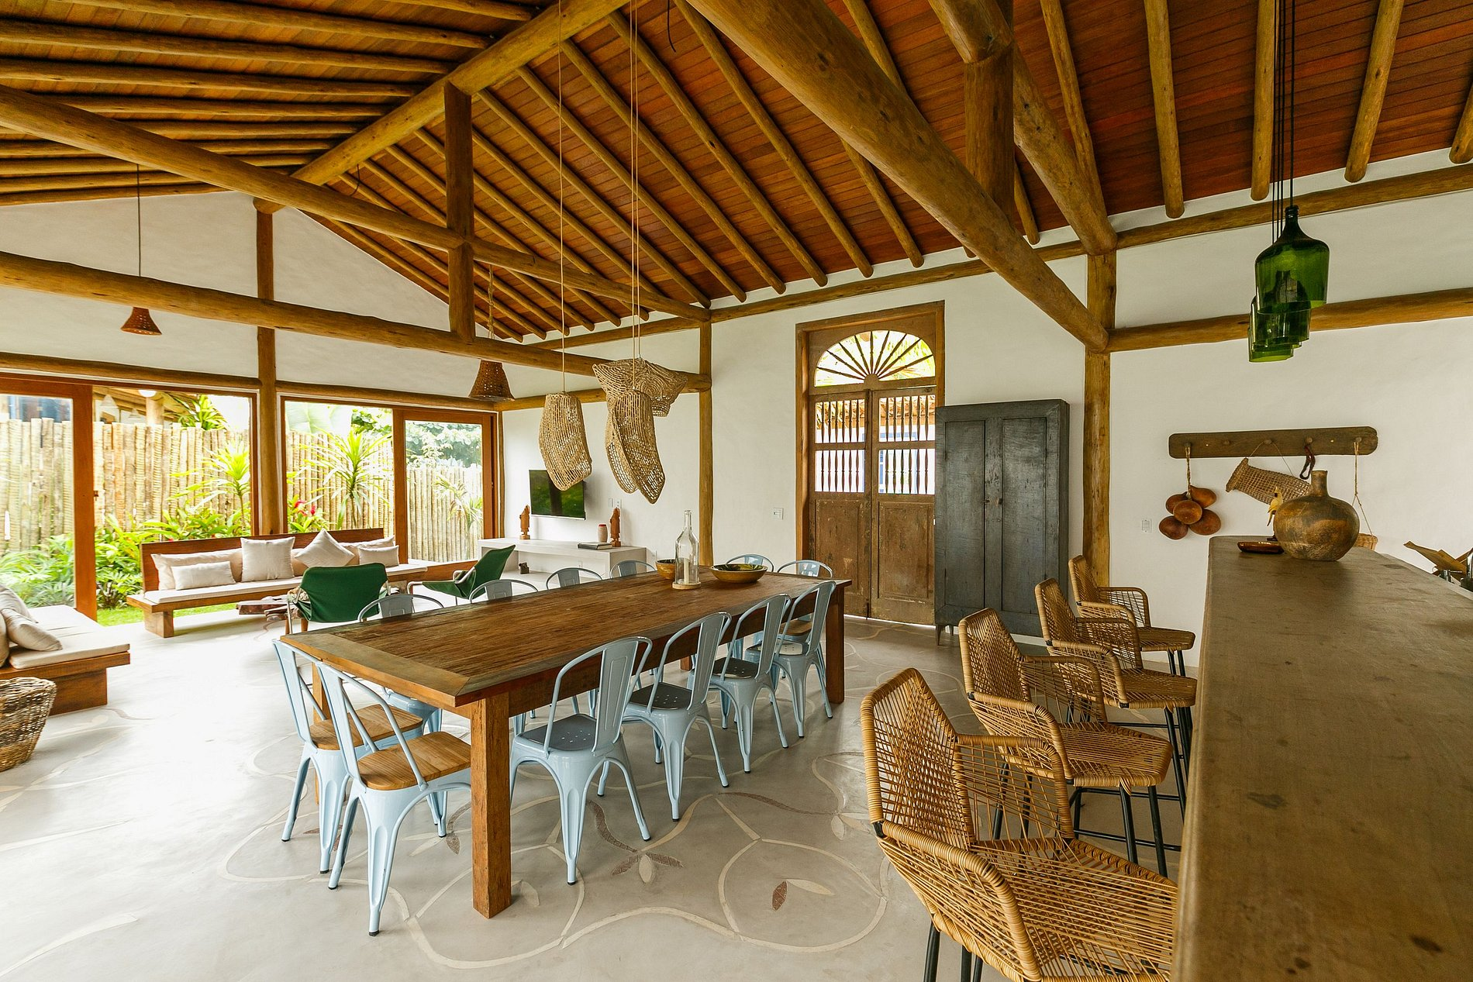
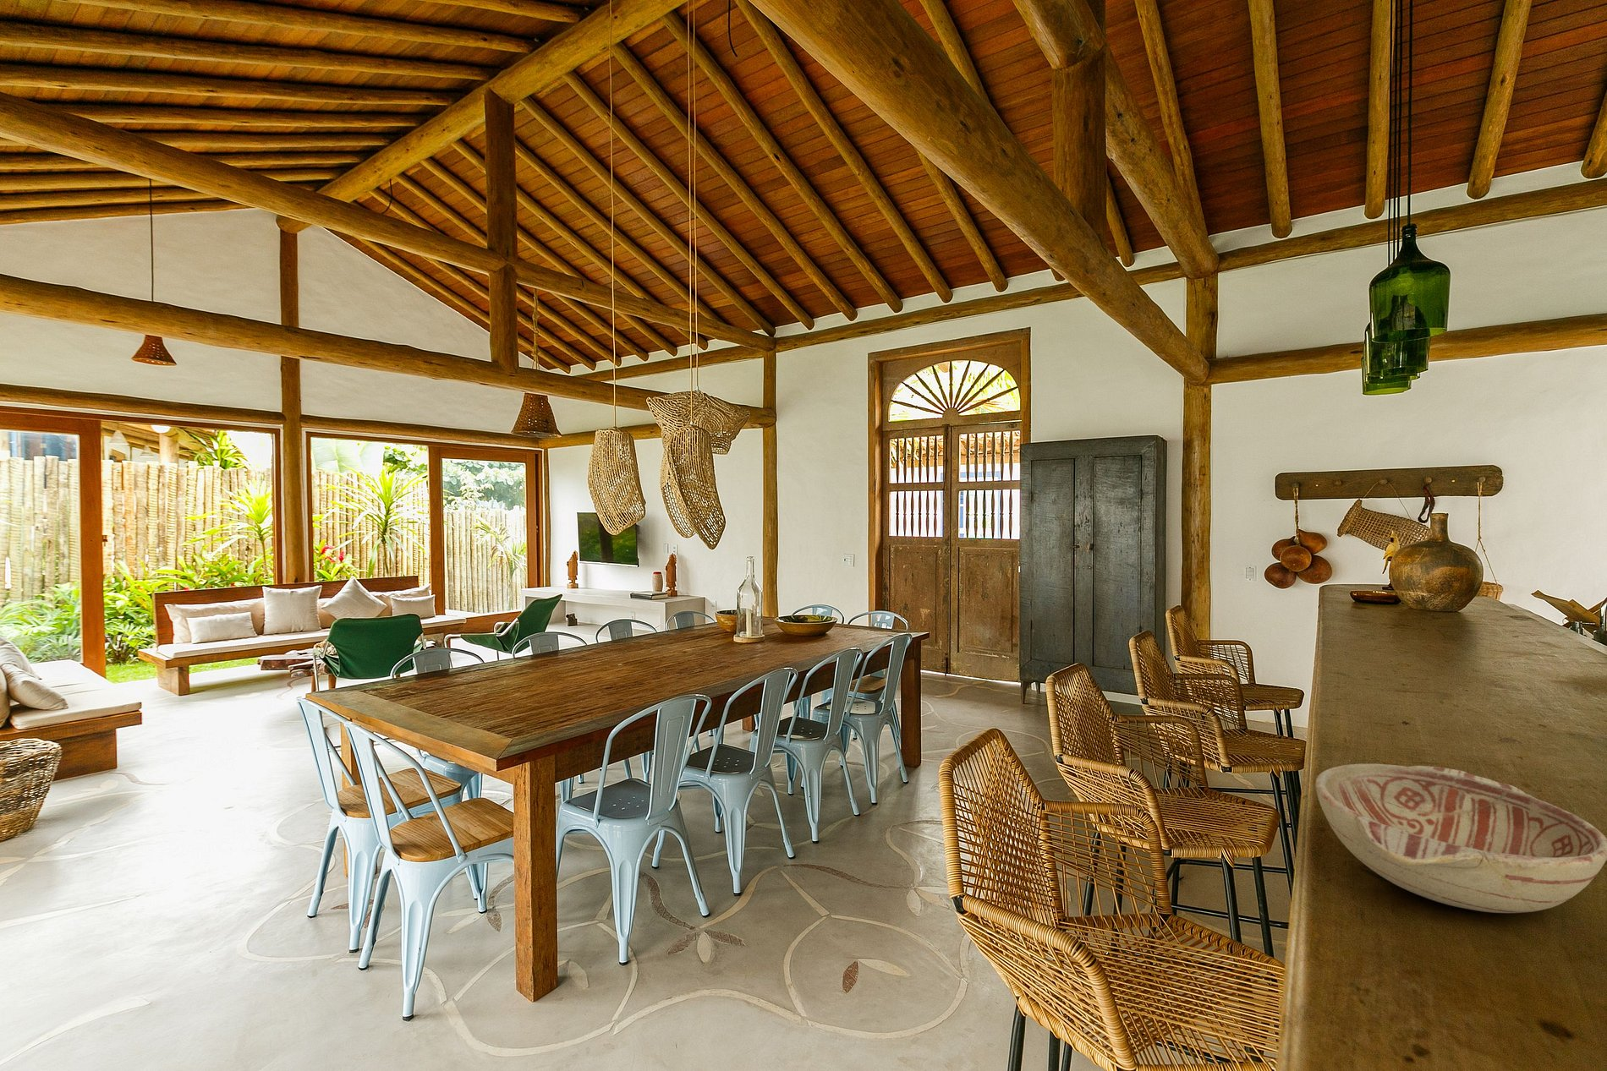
+ decorative bowl (1448, 844)
